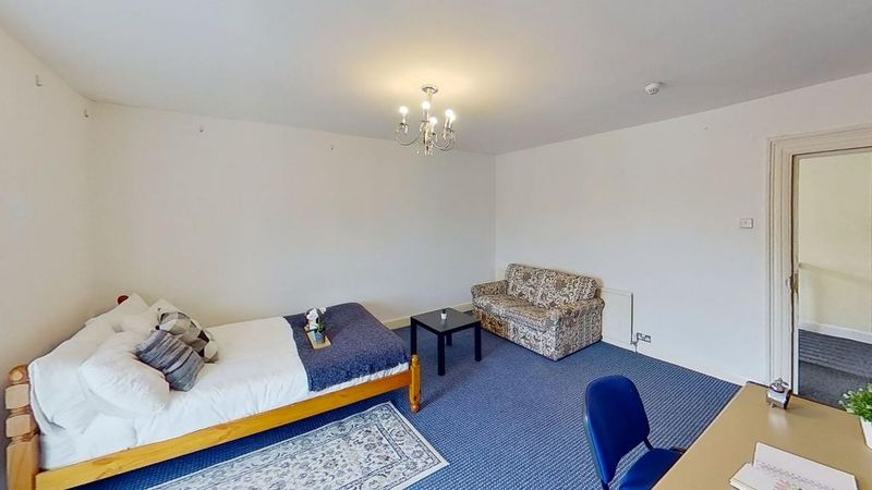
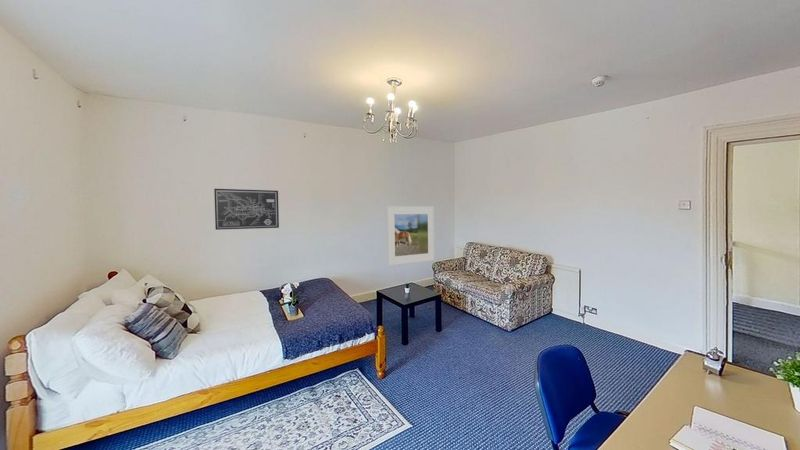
+ wall art (248, 209)
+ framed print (411, 234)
